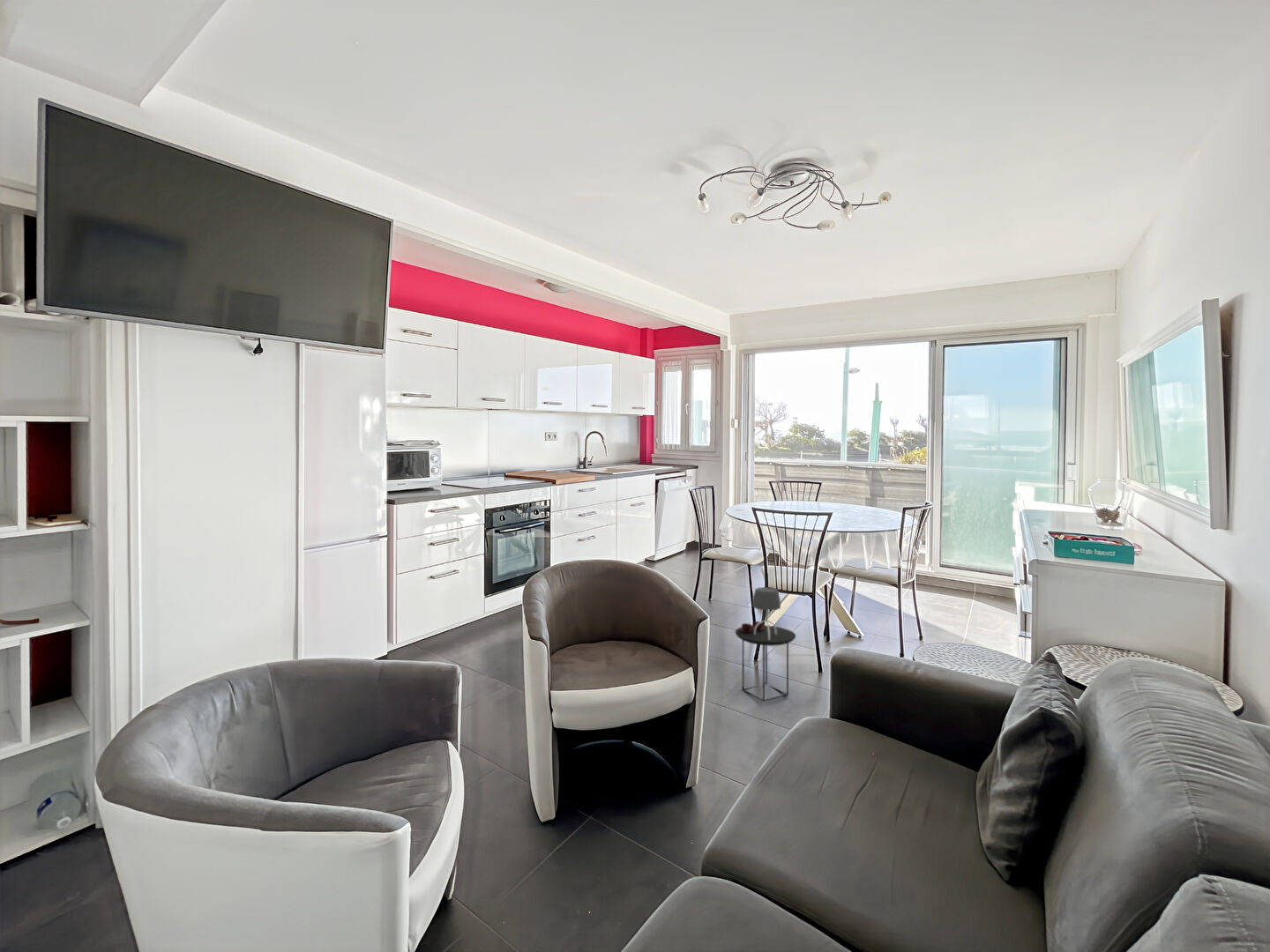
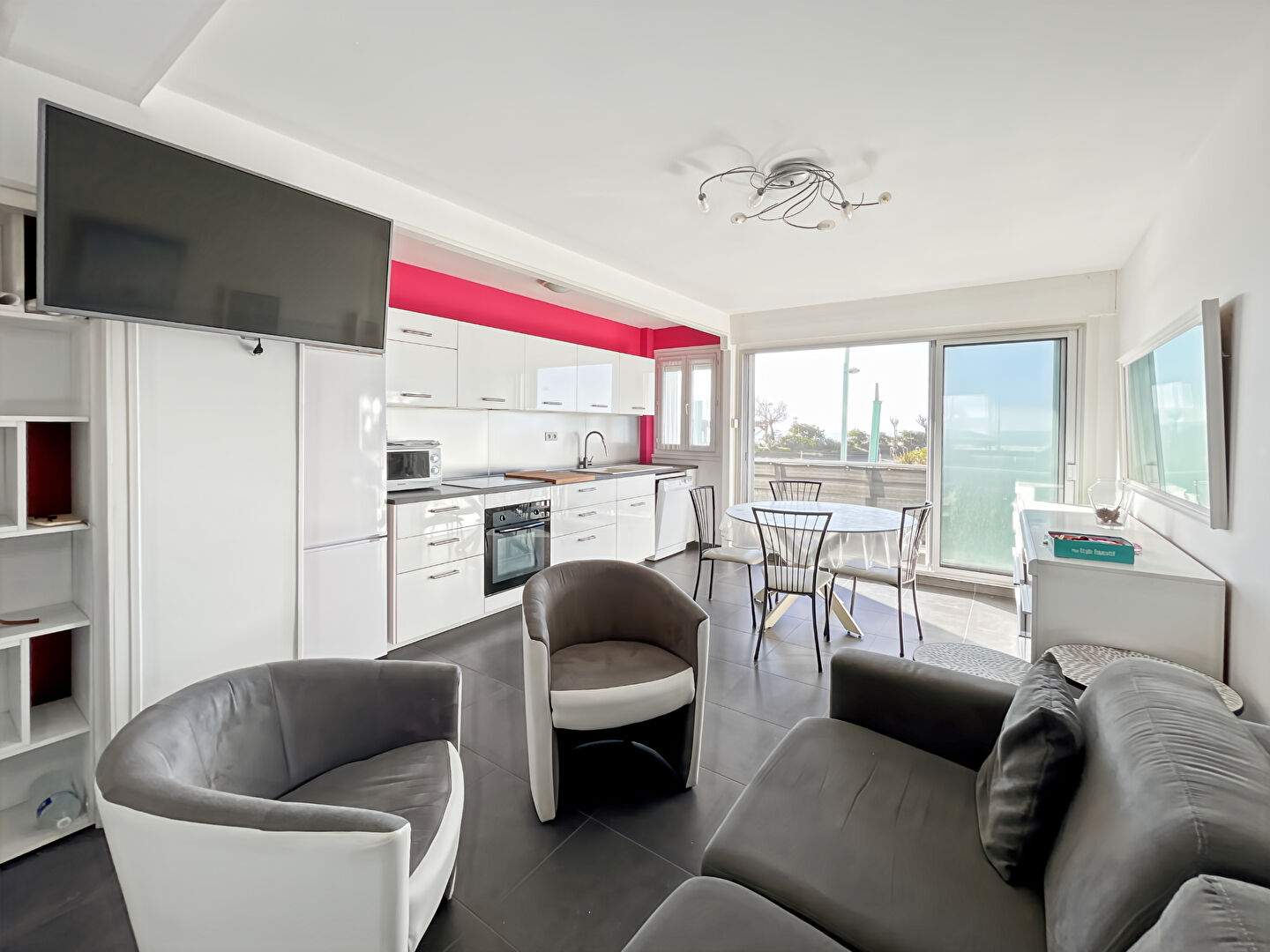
- side table (765, 640)
